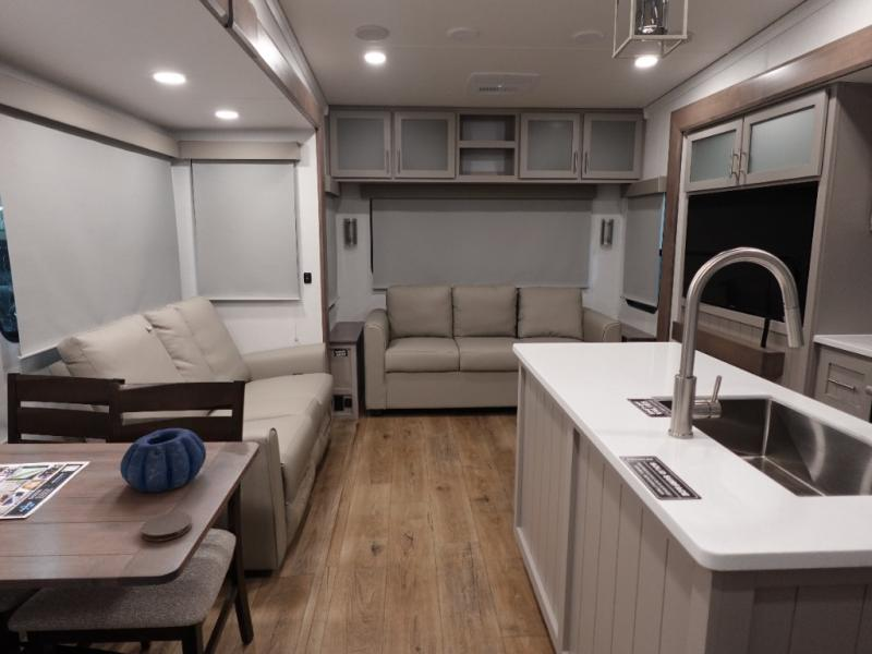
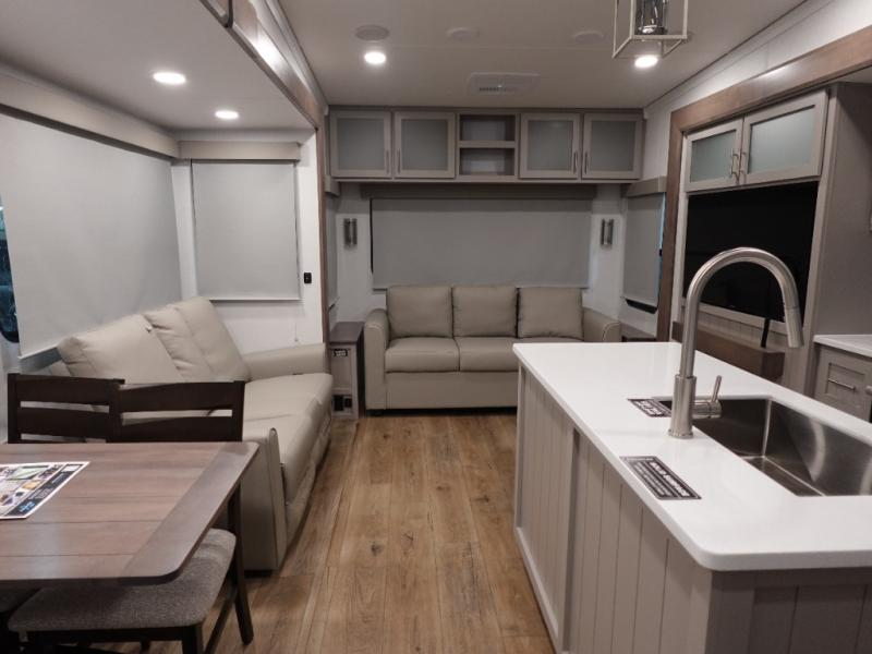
- coaster (167, 525)
- decorative bowl (165, 458)
